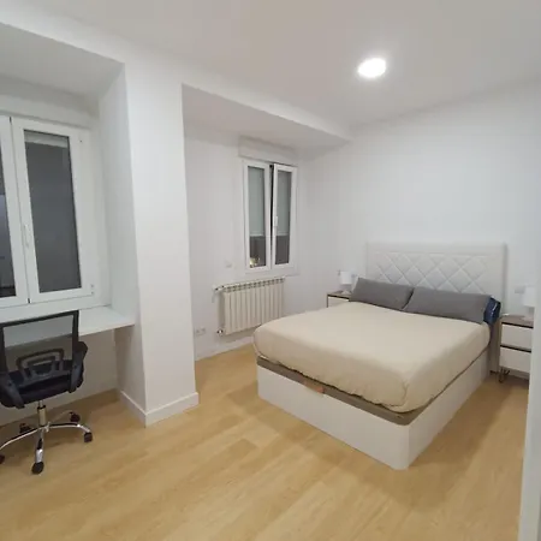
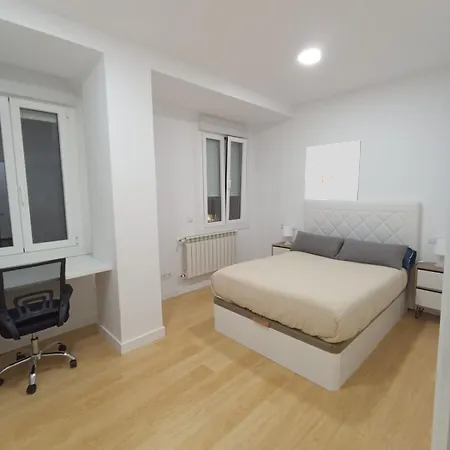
+ wall art (330, 172)
